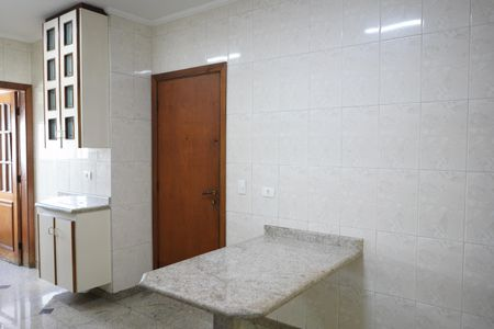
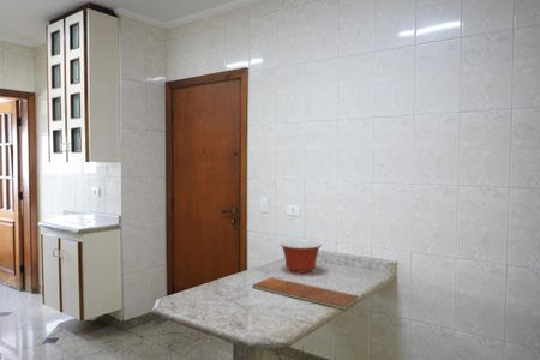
+ mixing bowl (300, 257)
+ chopping board (302, 292)
